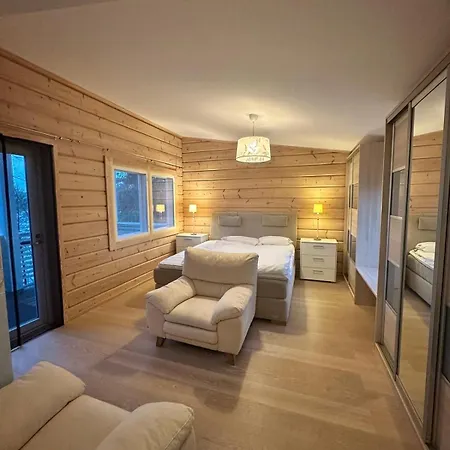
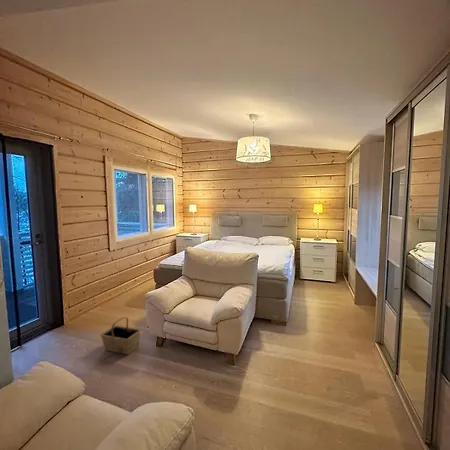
+ basket (120, 334)
